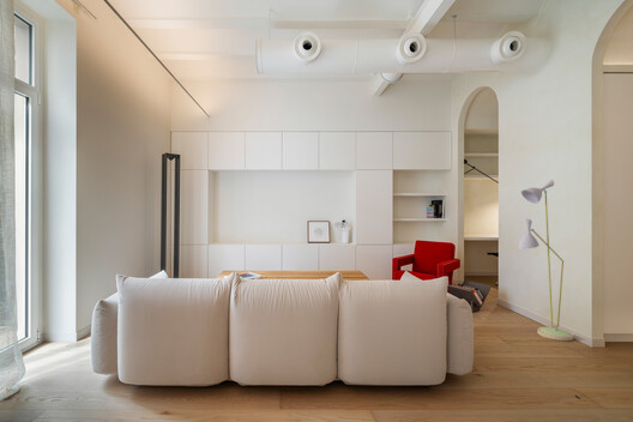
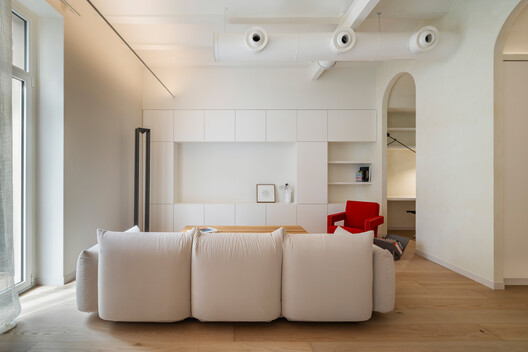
- floor lamp (548, 257)
